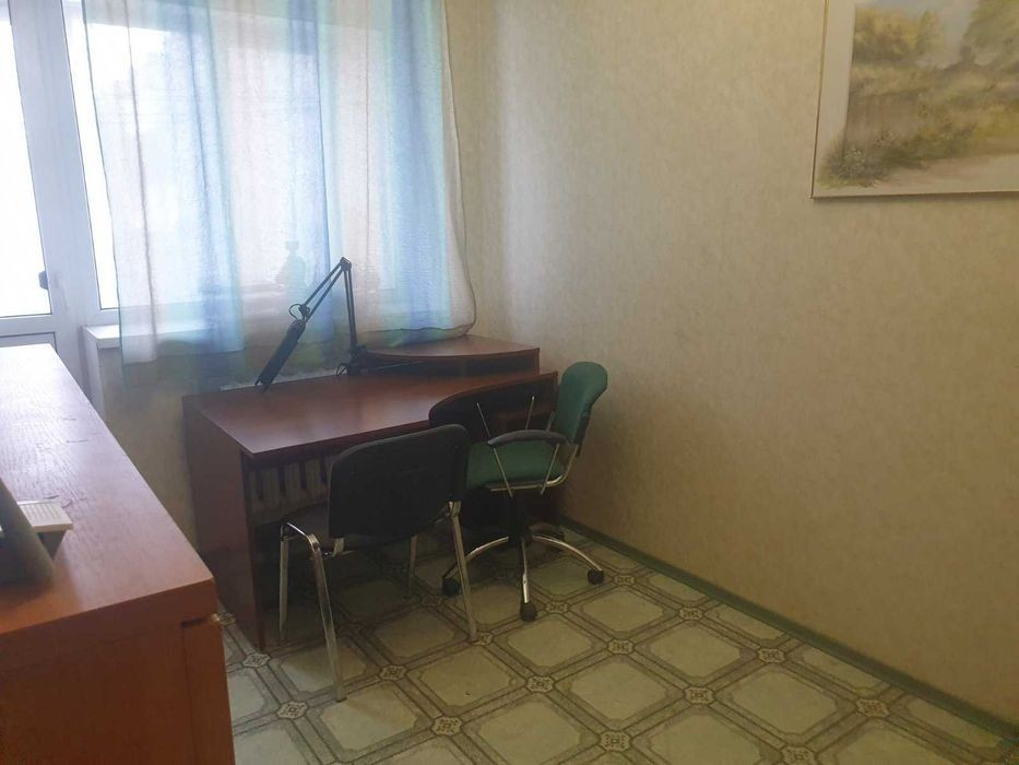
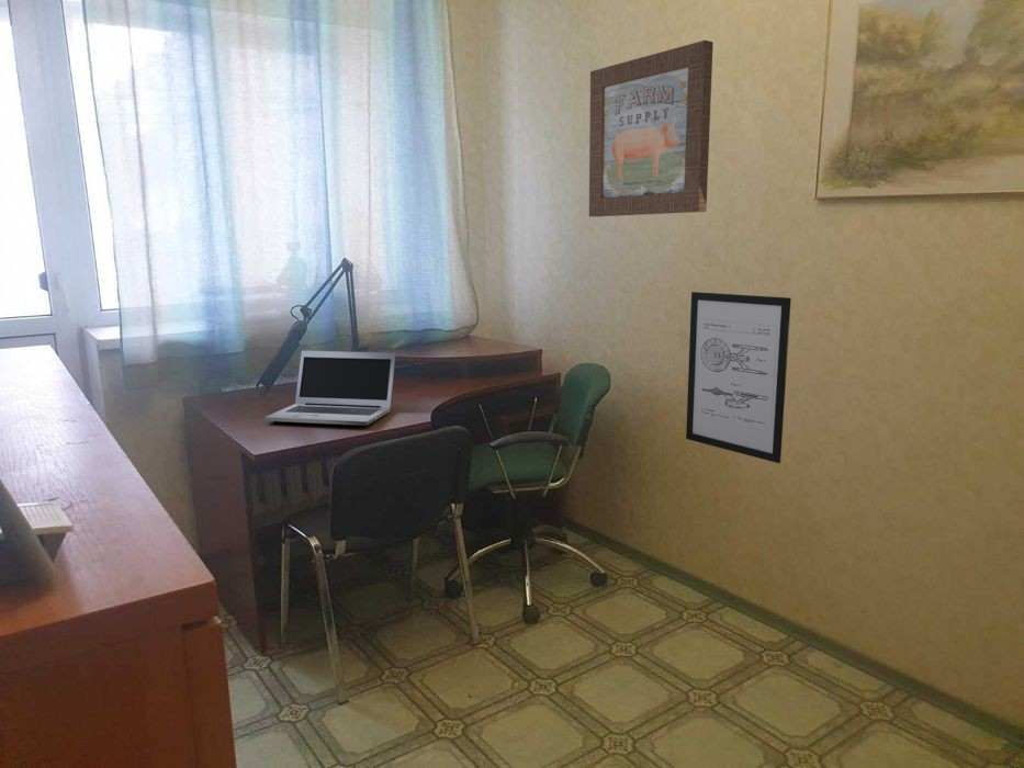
+ laptop (331, 386)
+ wall art (644, 137)
+ wall art (734, 374)
